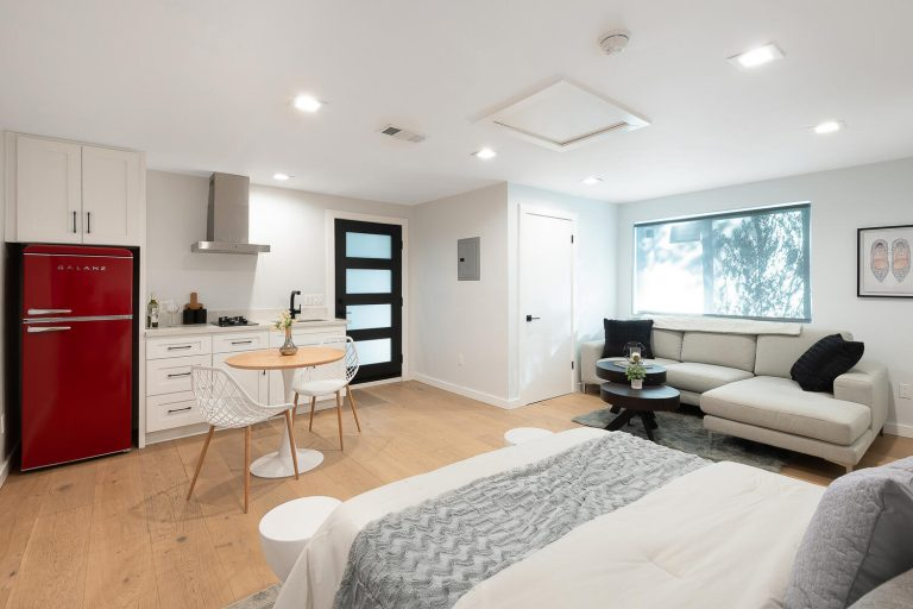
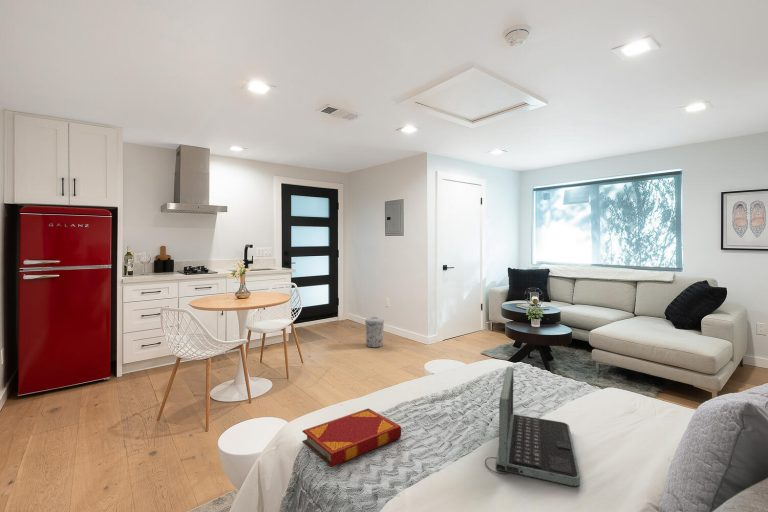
+ trash can (374, 331)
+ laptop (530, 417)
+ hardback book (352, 434)
